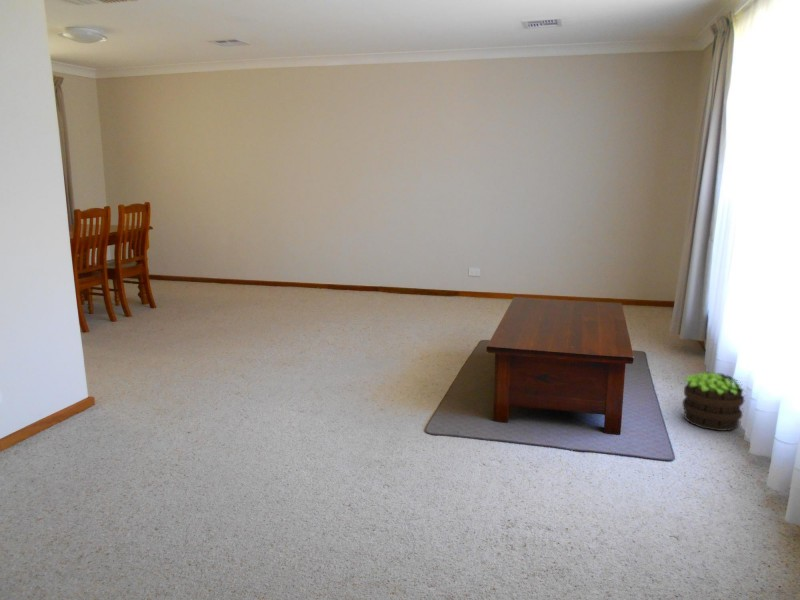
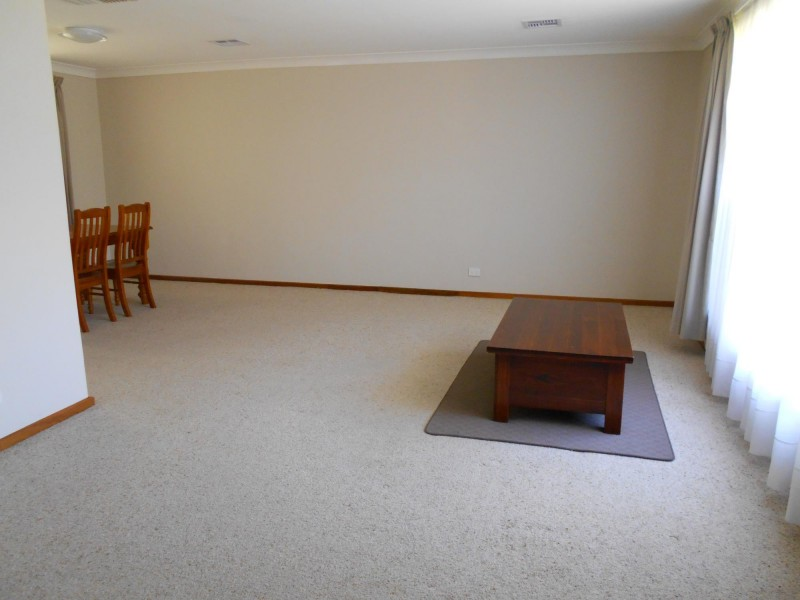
- potted plant (713, 397)
